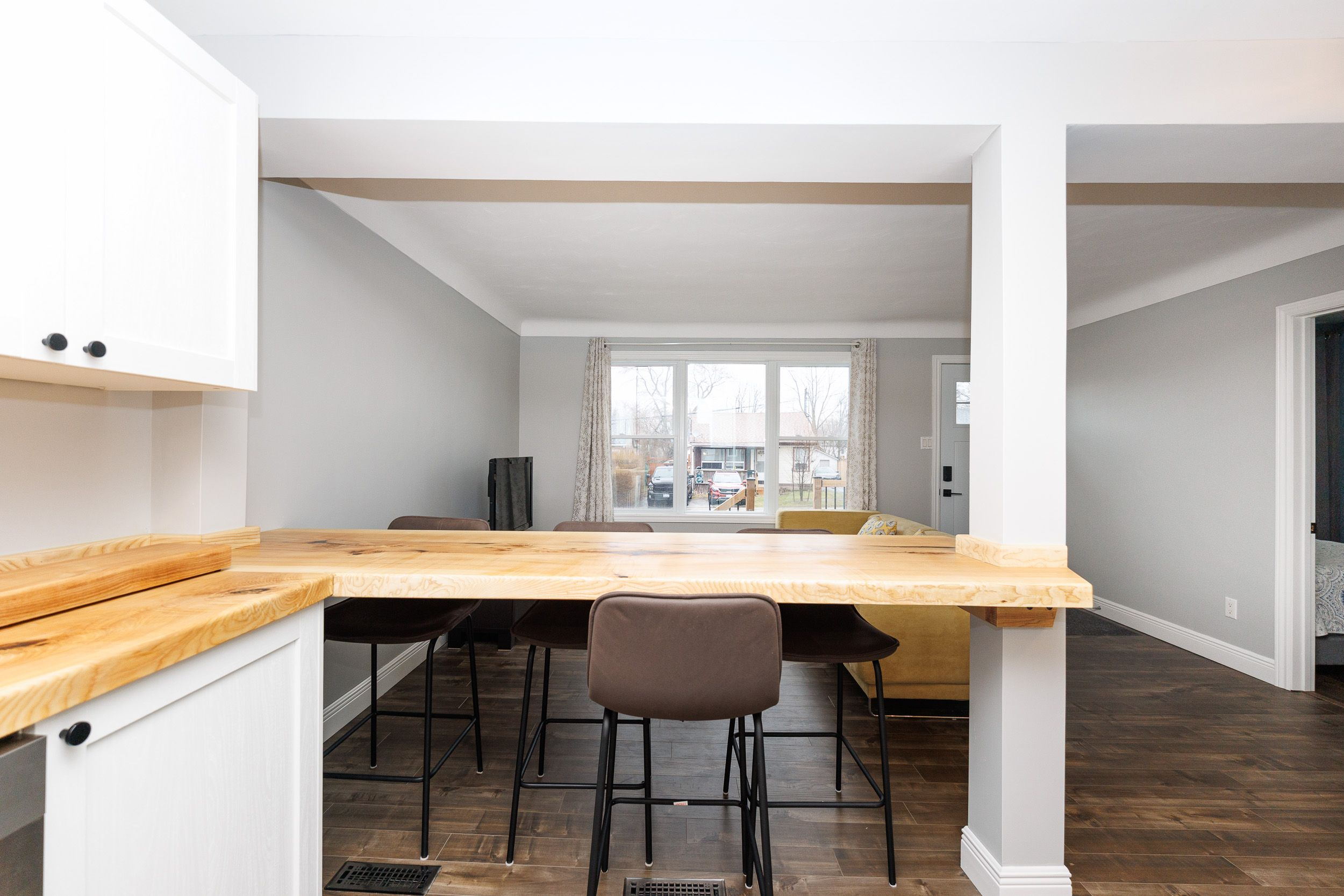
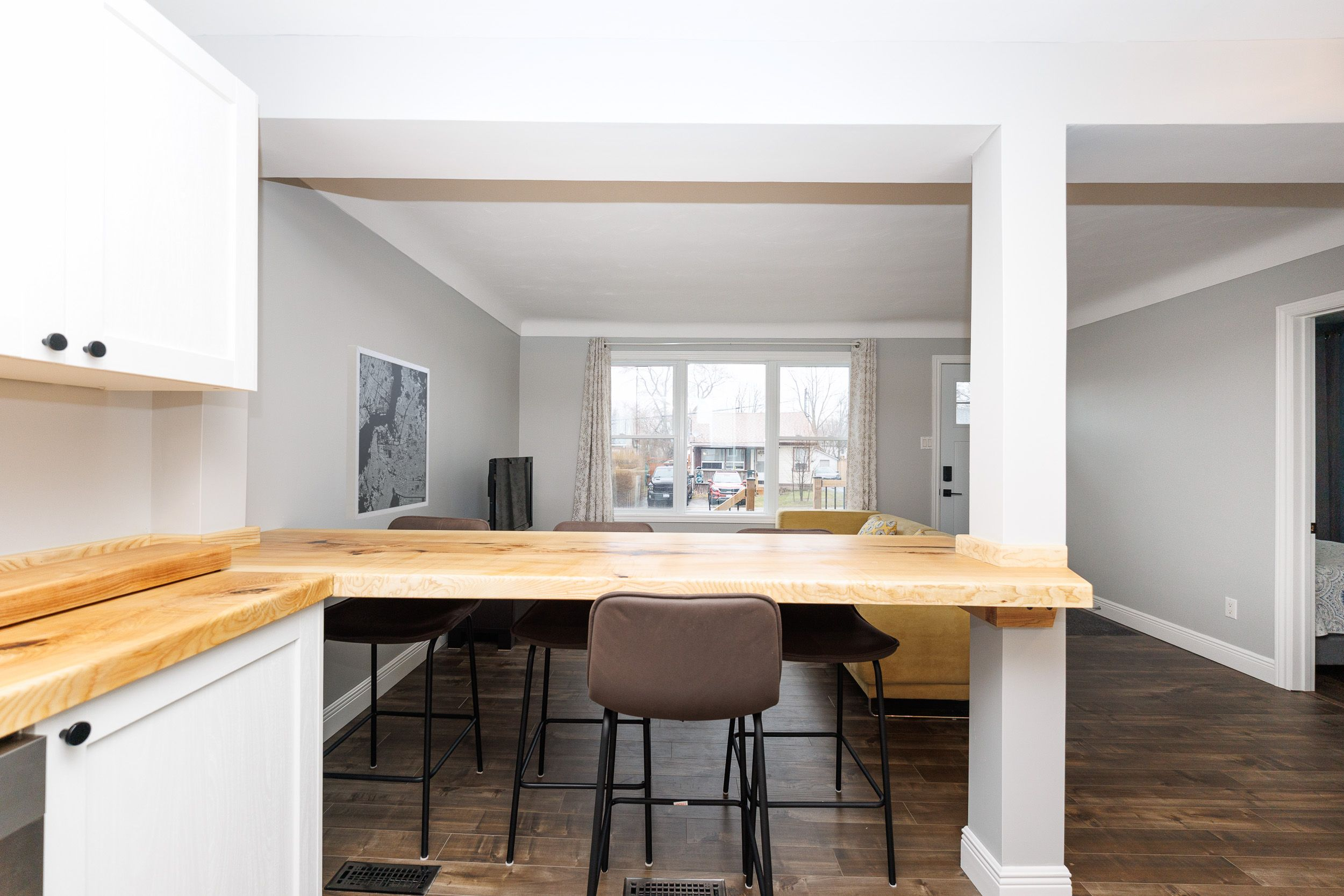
+ wall art (391, 435)
